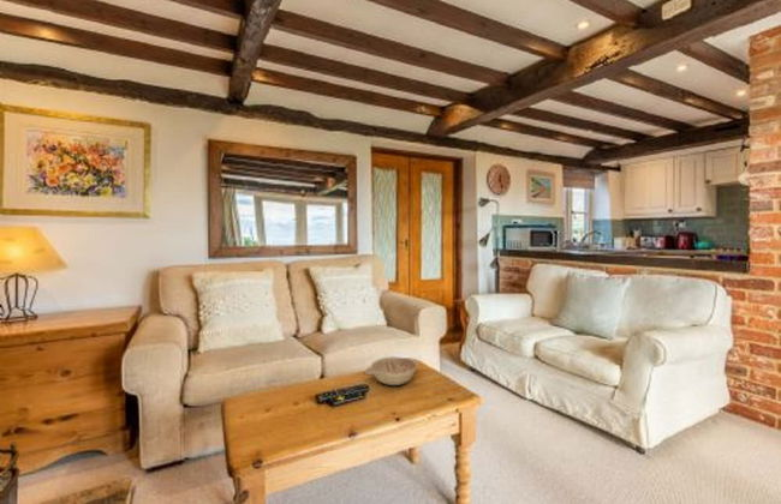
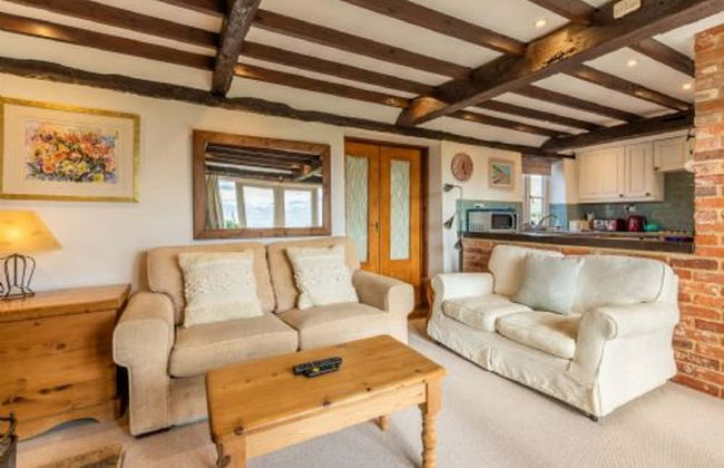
- decorative bowl (393, 372)
